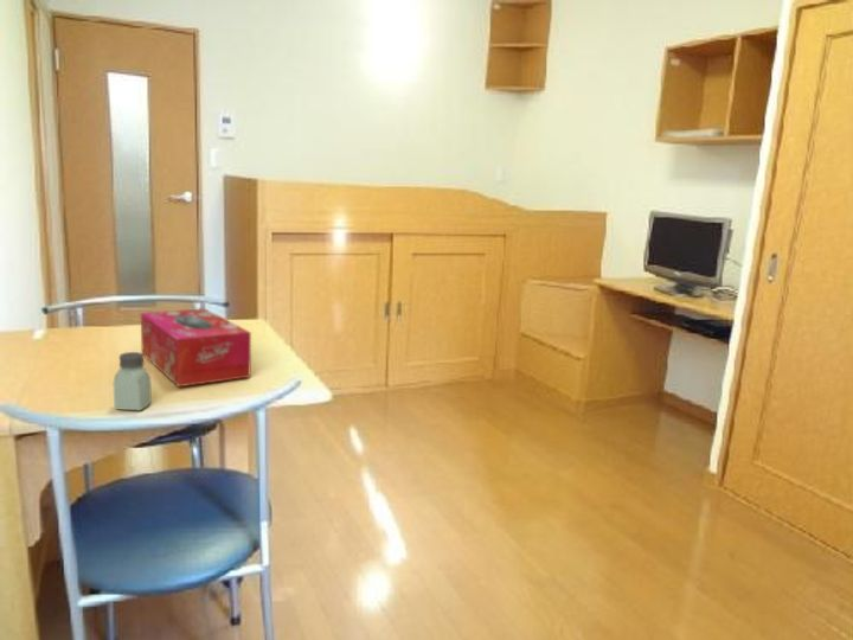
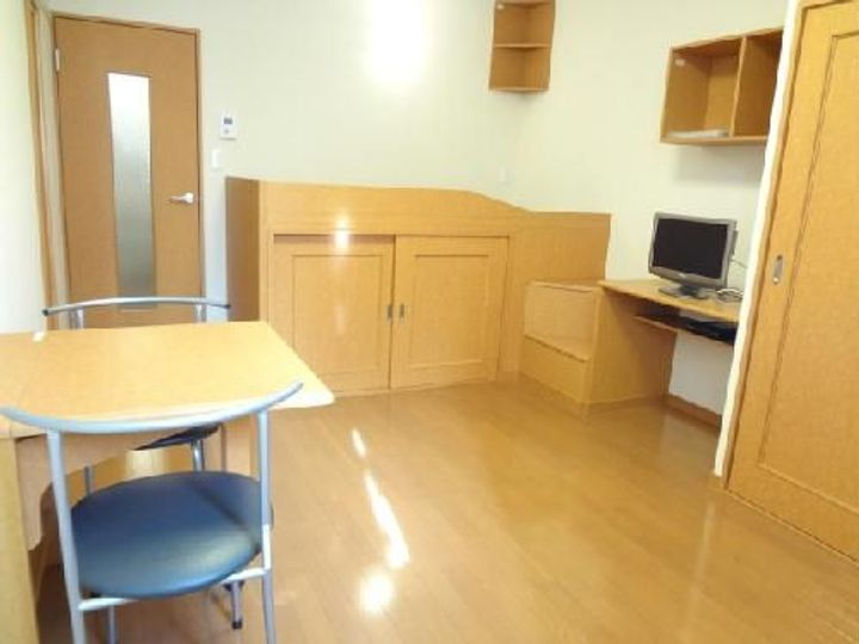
- tissue box (193, 344)
- saltshaker (132, 380)
